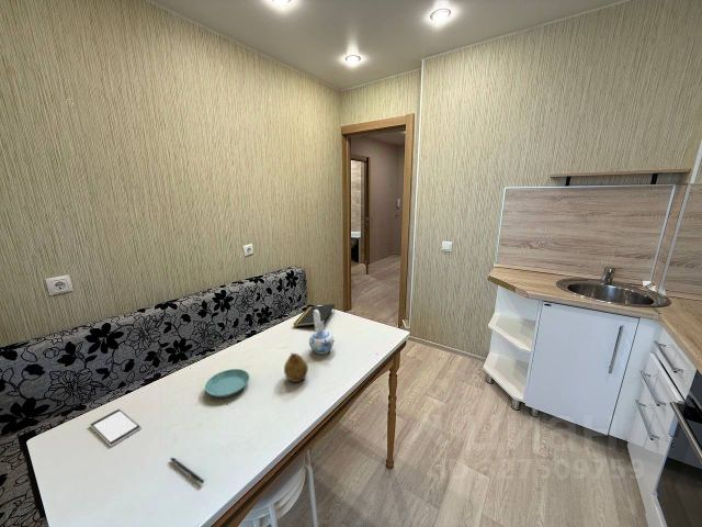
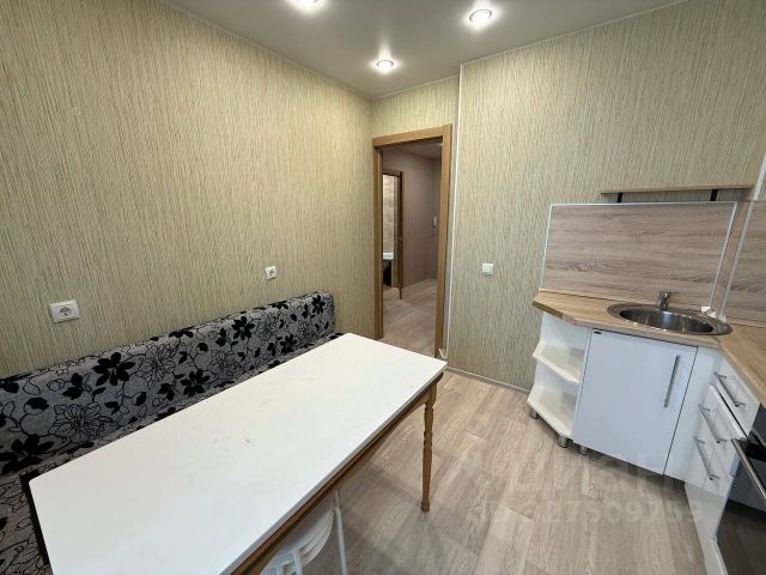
- notepad (313, 314)
- pen (185, 469)
- saucer (228, 384)
- smartphone (115, 426)
- ceramic pitcher (320, 332)
- fruit (295, 363)
